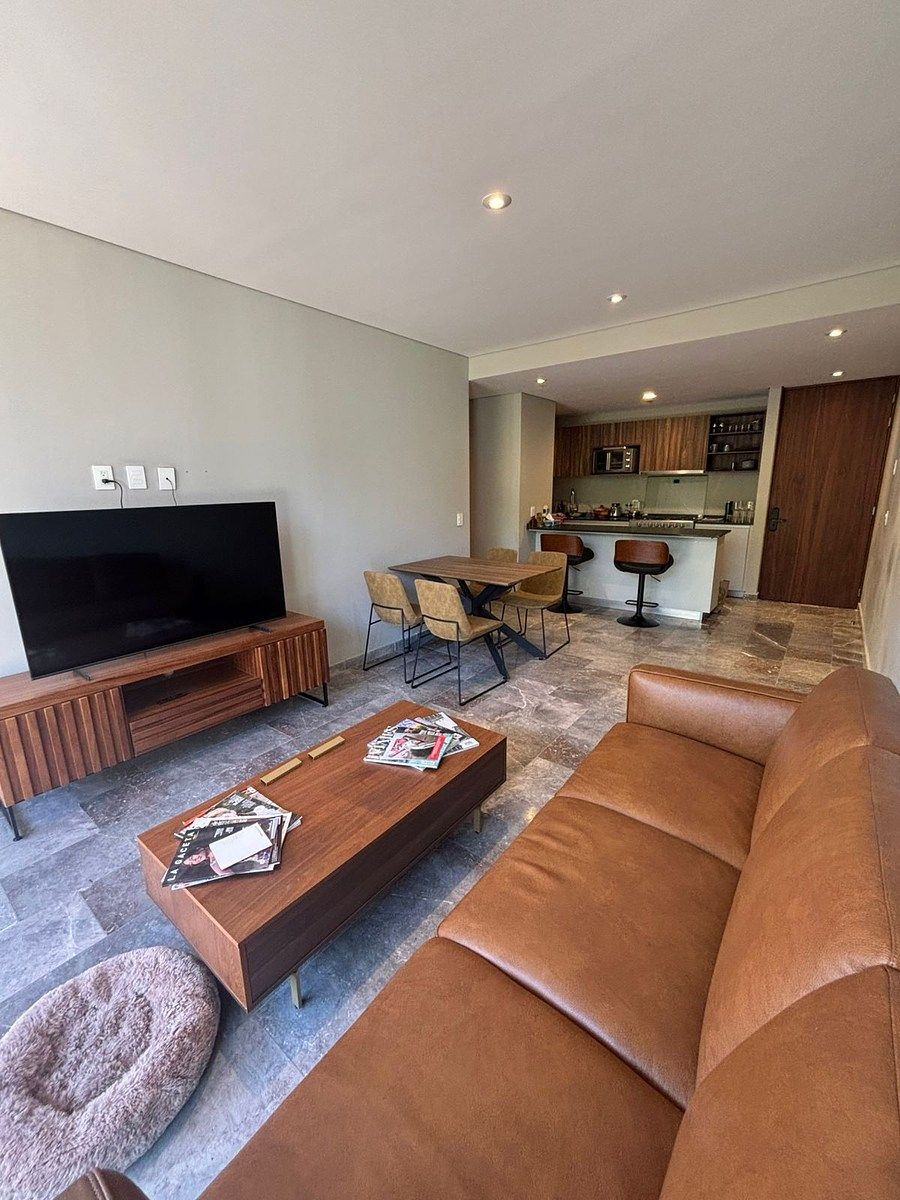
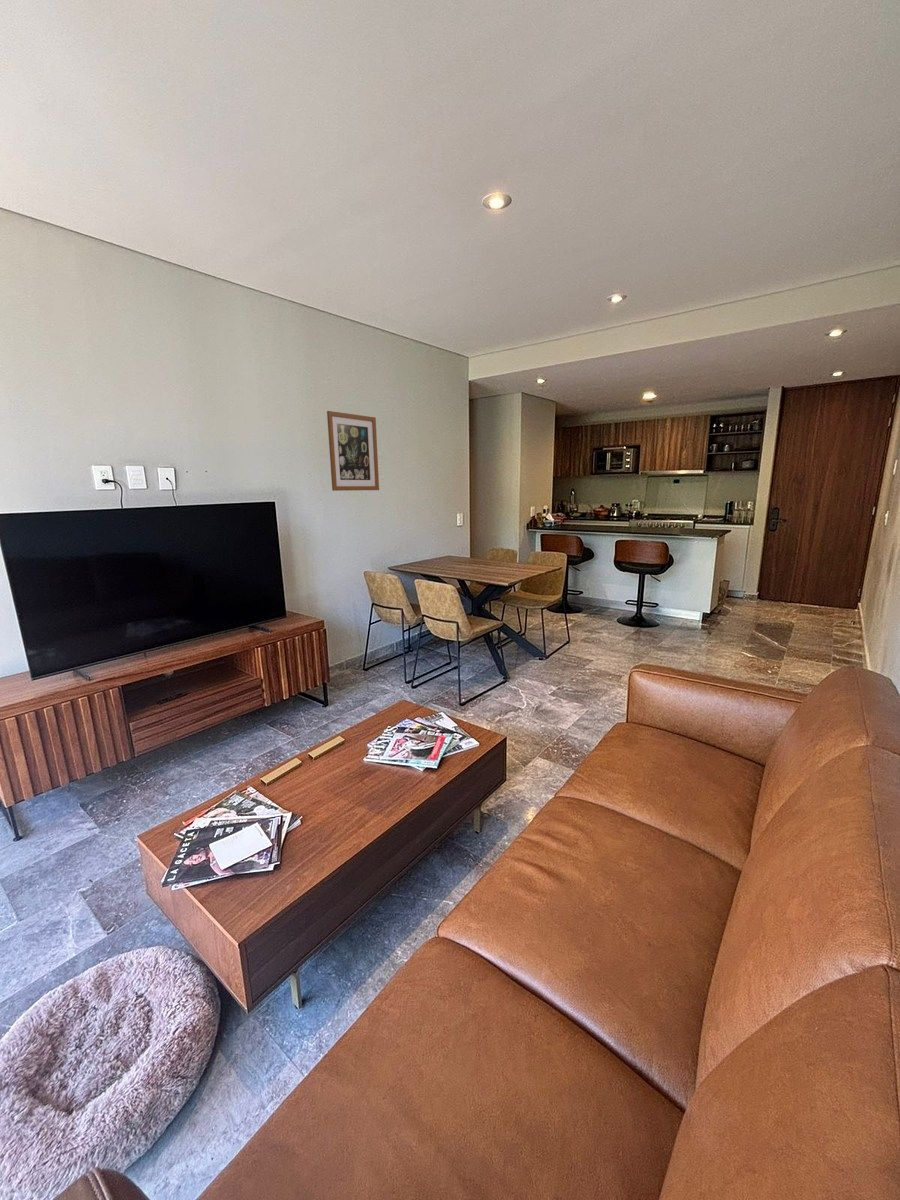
+ wall art (354, 453)
